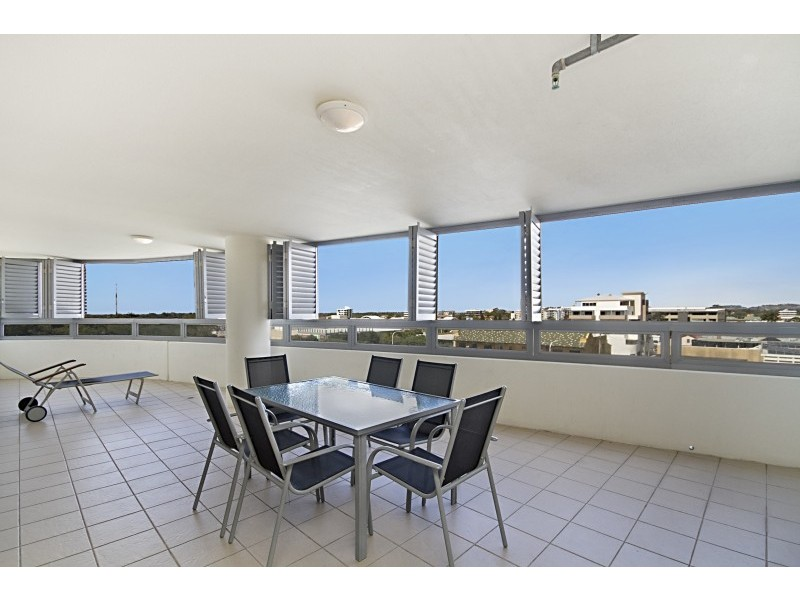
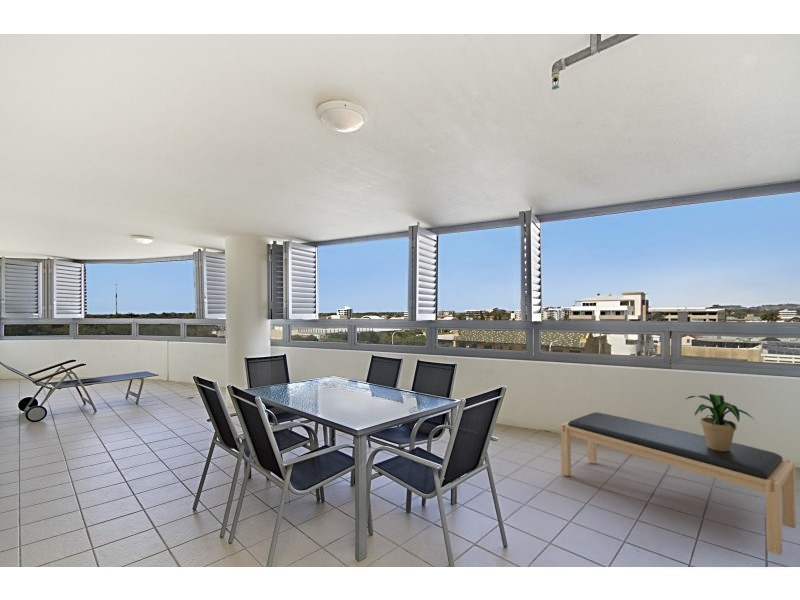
+ potted plant (717, 422)
+ bench (662, 462)
